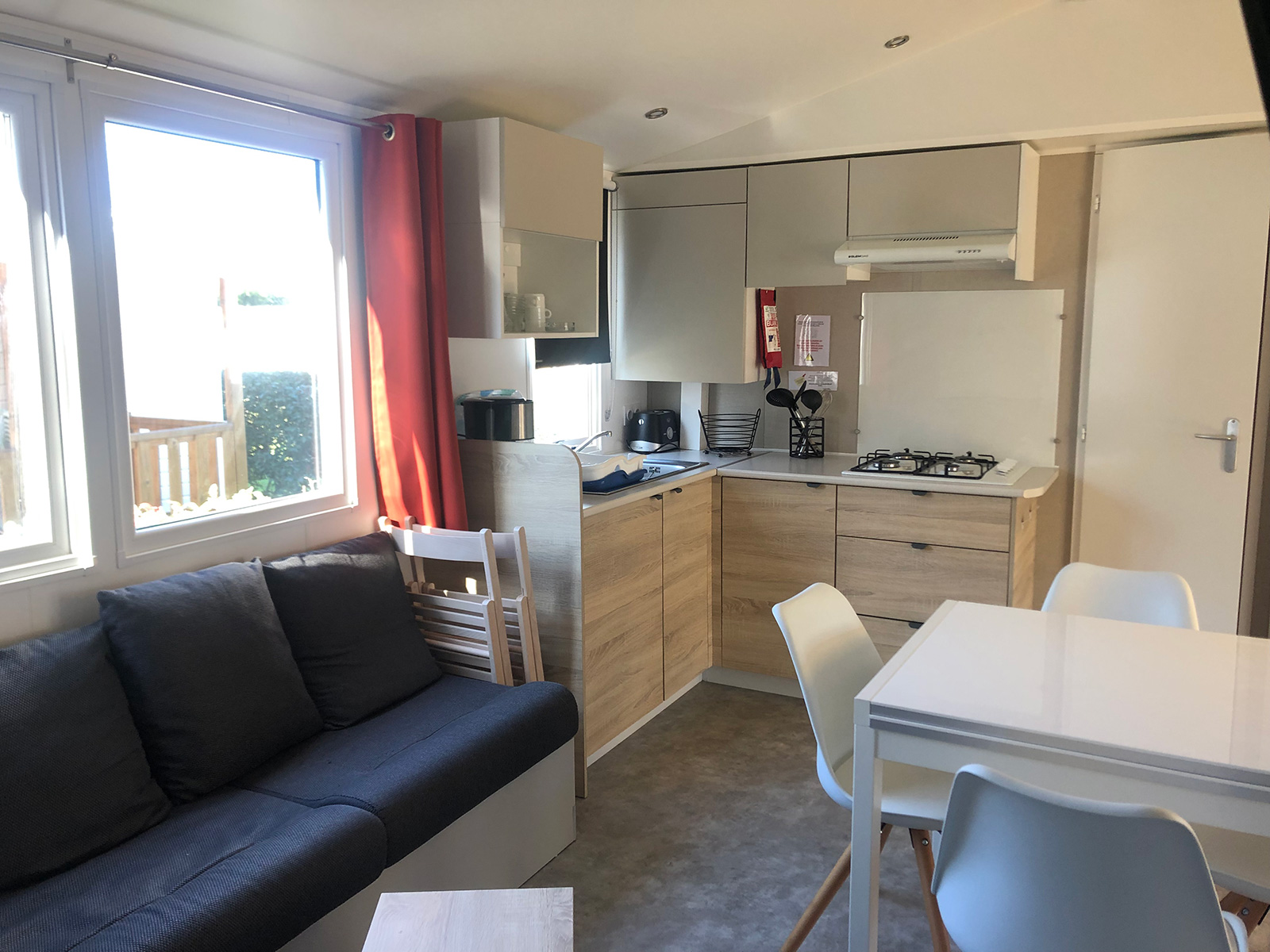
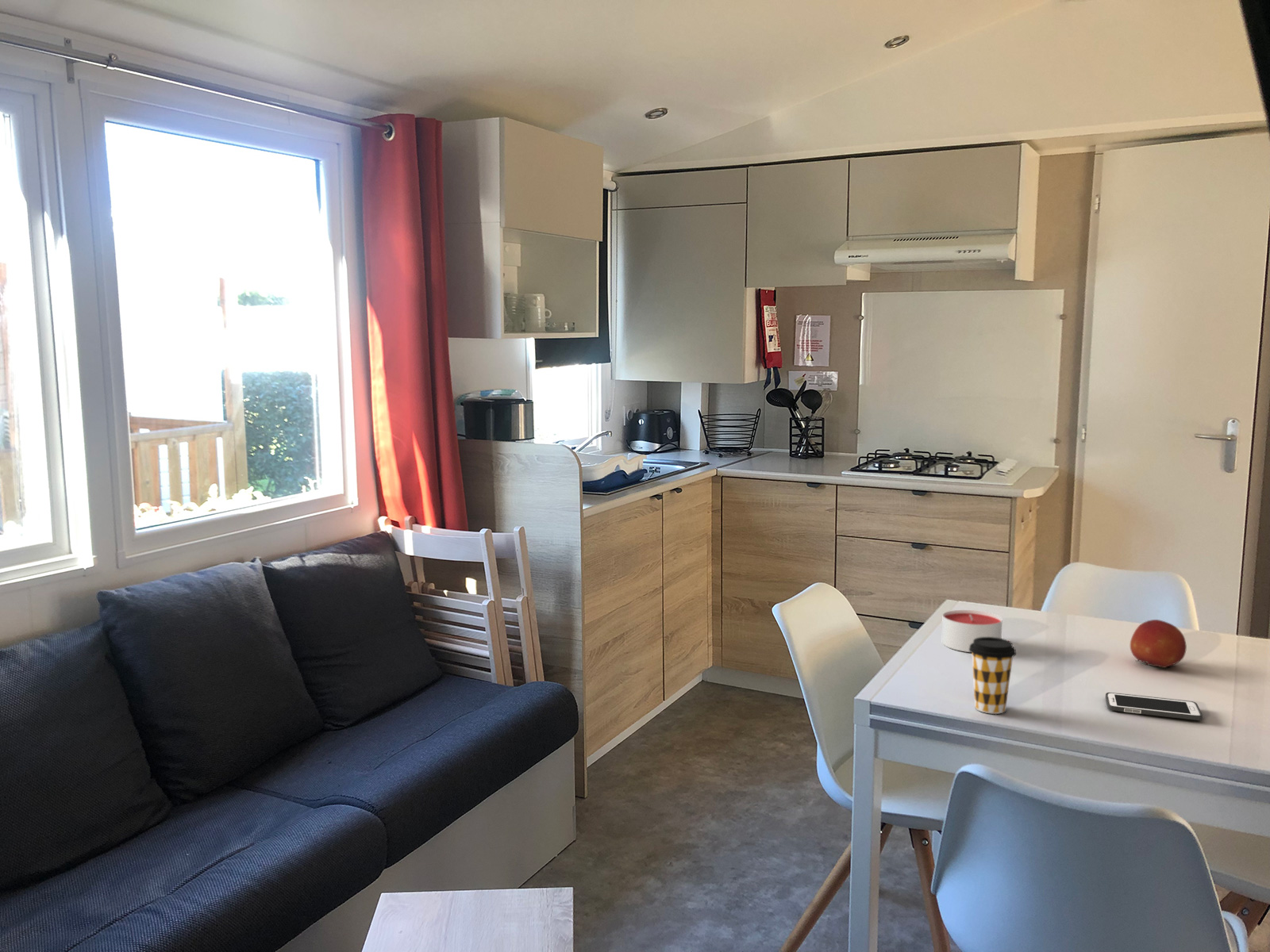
+ fruit (1158, 643)
+ candle (972, 630)
+ cell phone (1152, 706)
+ coffee cup (991, 675)
